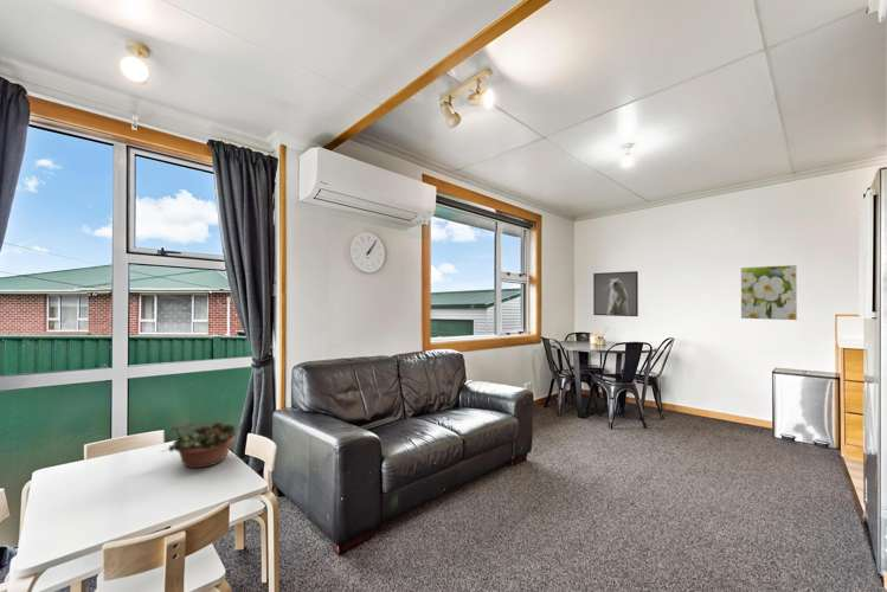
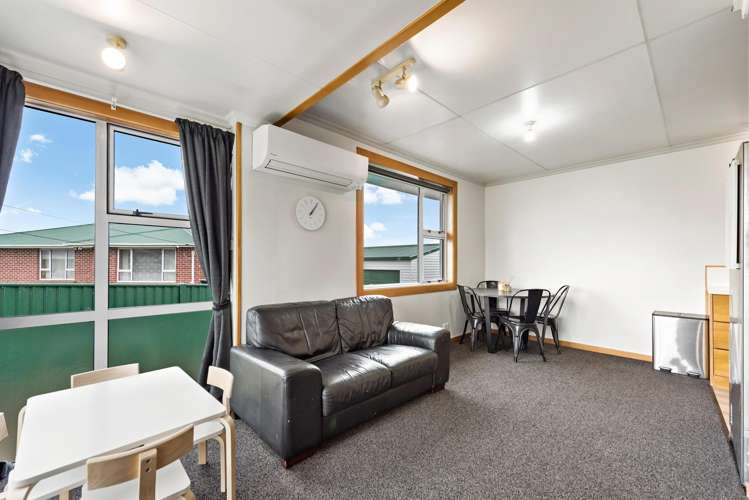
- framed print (767, 292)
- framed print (615, 294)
- succulent planter (204, 438)
